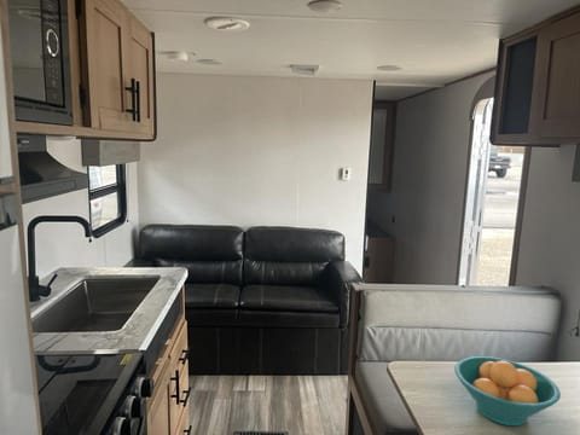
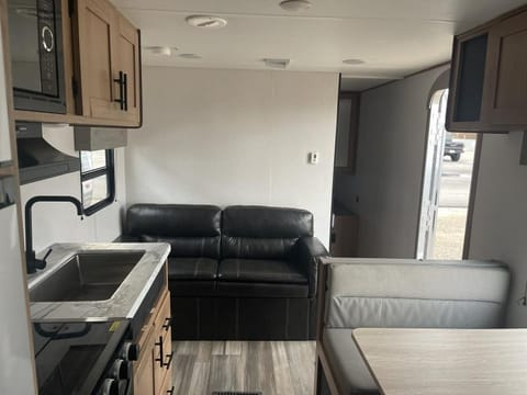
- fruit bowl (503, 388)
